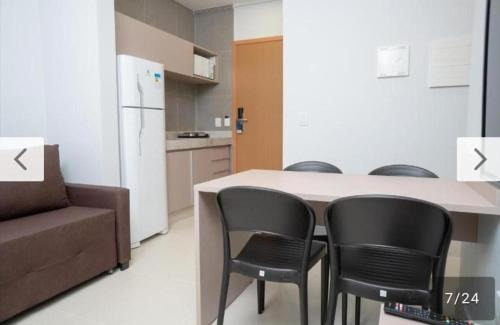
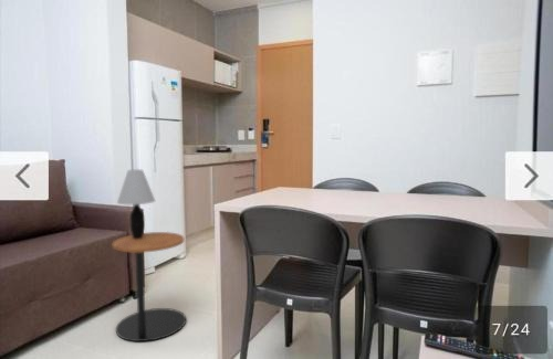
+ side table (143, 282)
+ table lamp (136, 203)
